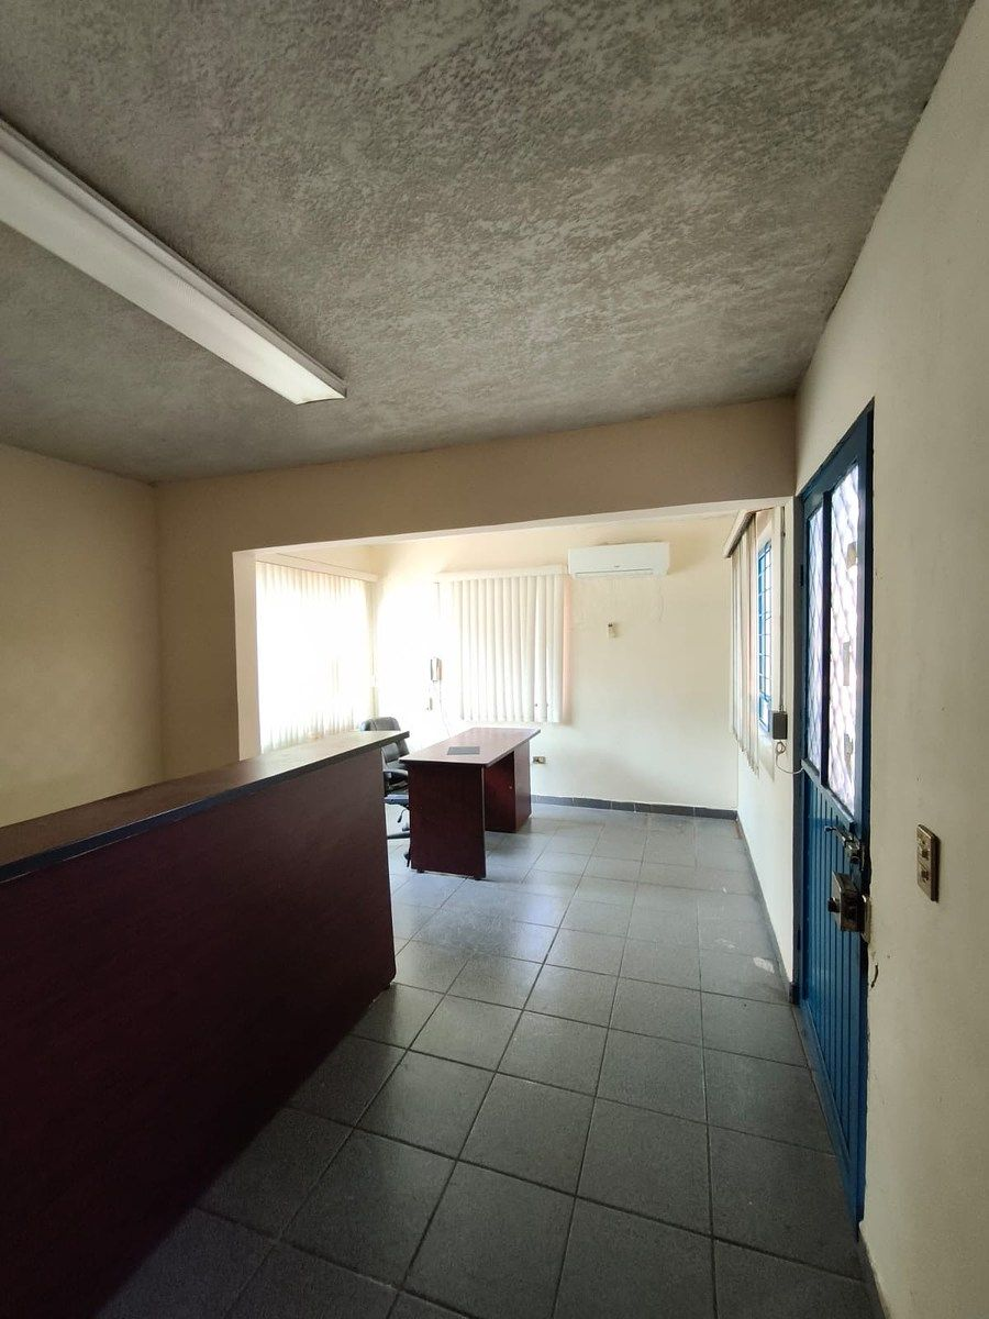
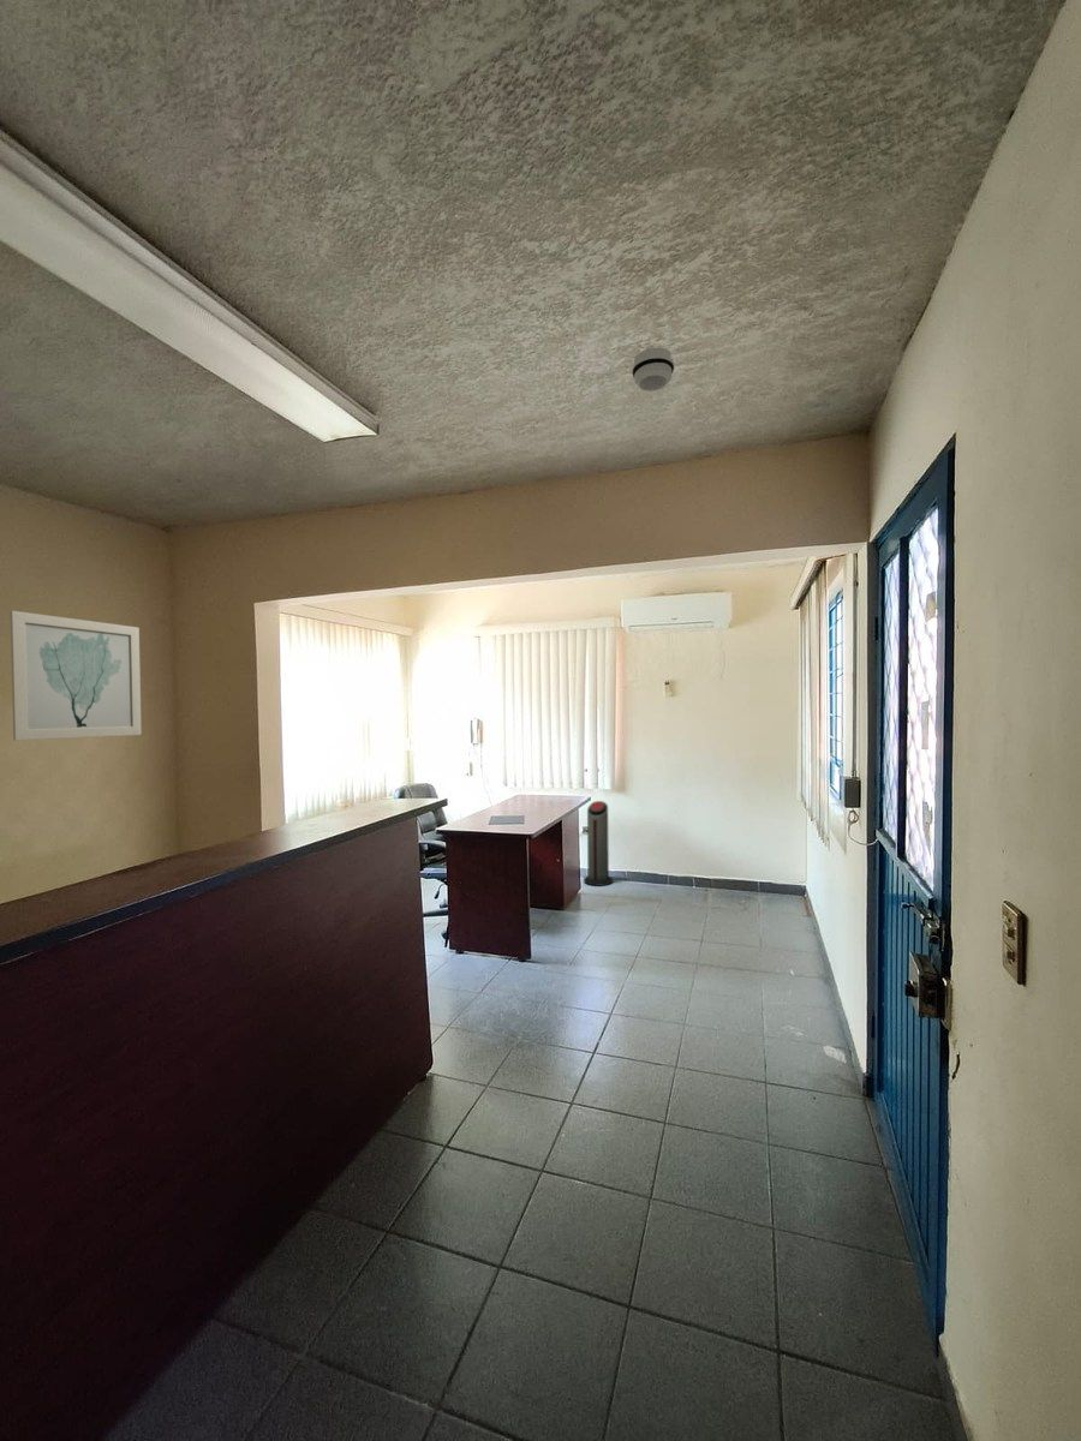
+ air purifier (597, 841)
+ smoke detector (652, 370)
+ wall art (82, 678)
